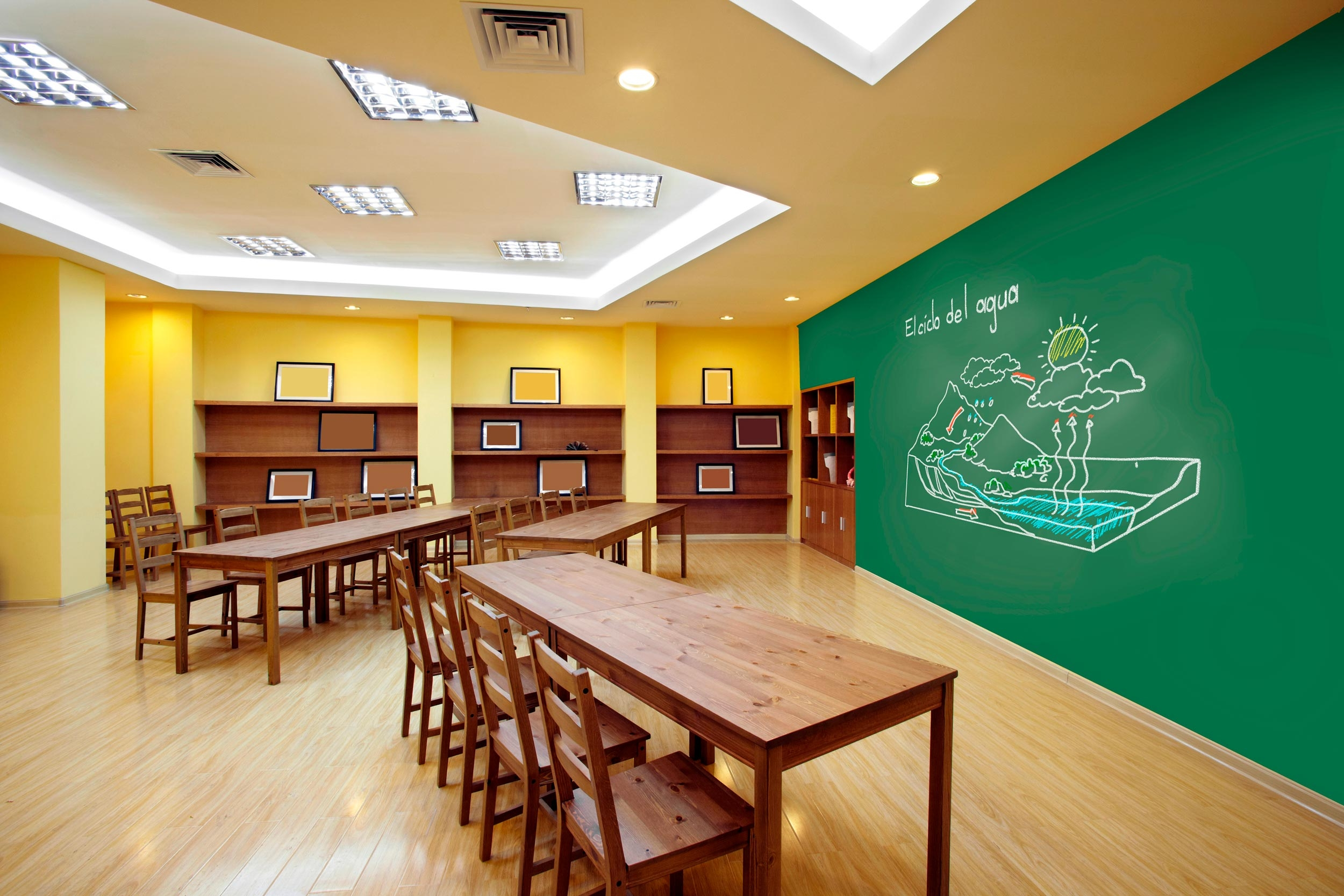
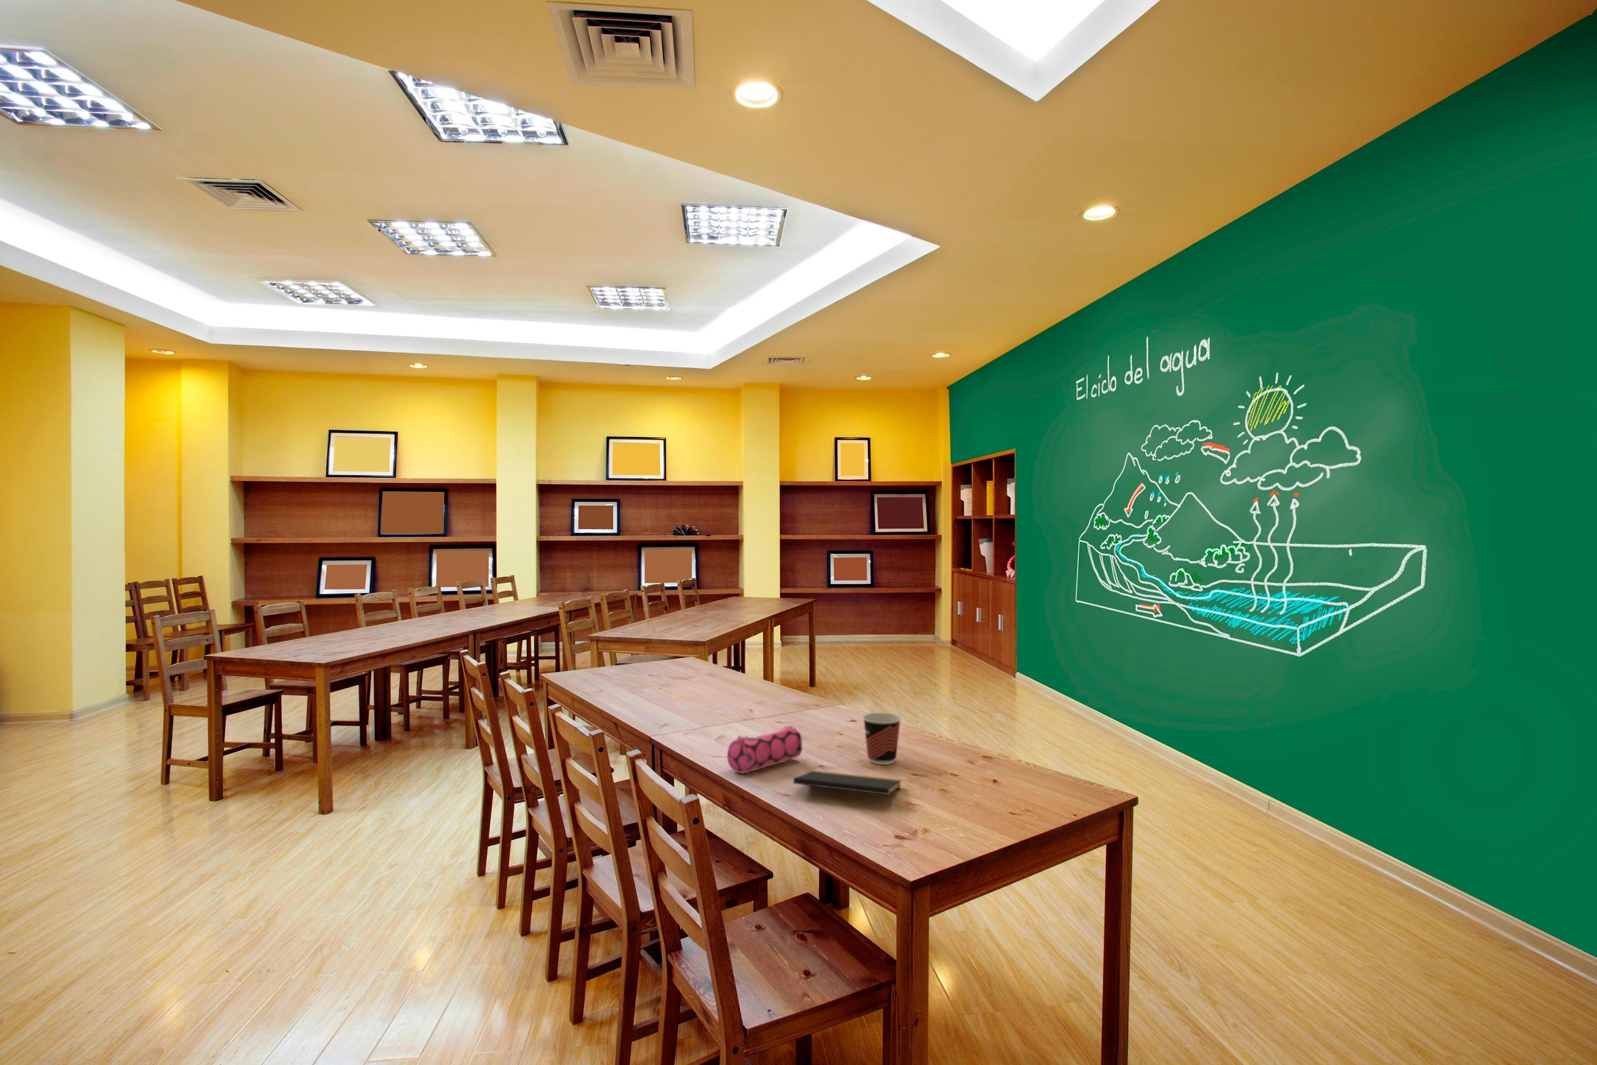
+ pencil case (766, 746)
+ notepad (848, 781)
+ cup (882, 738)
